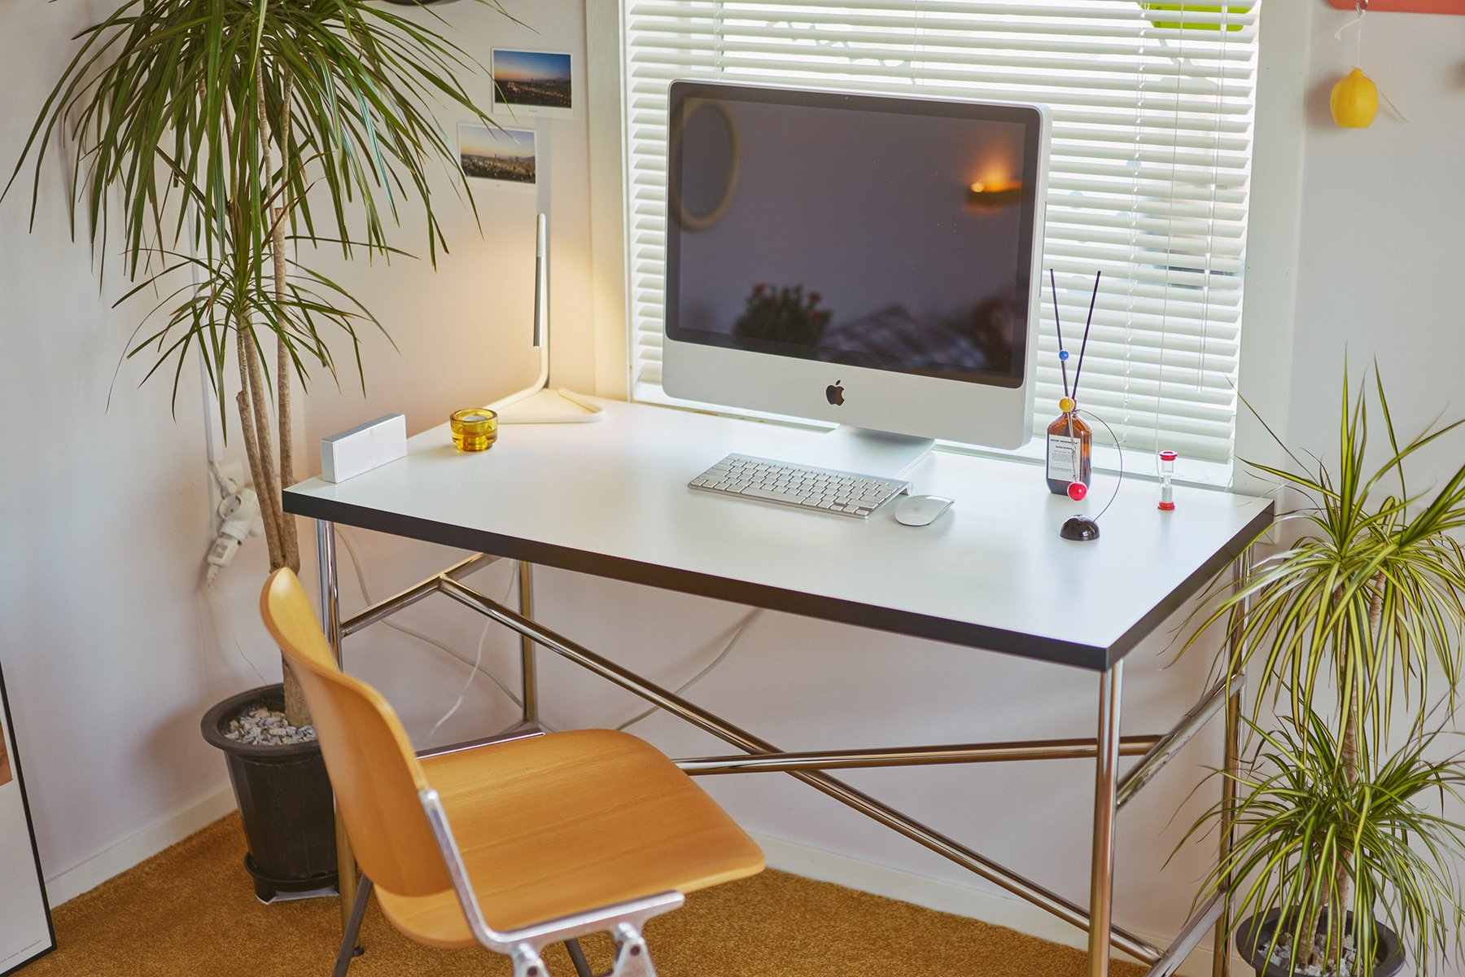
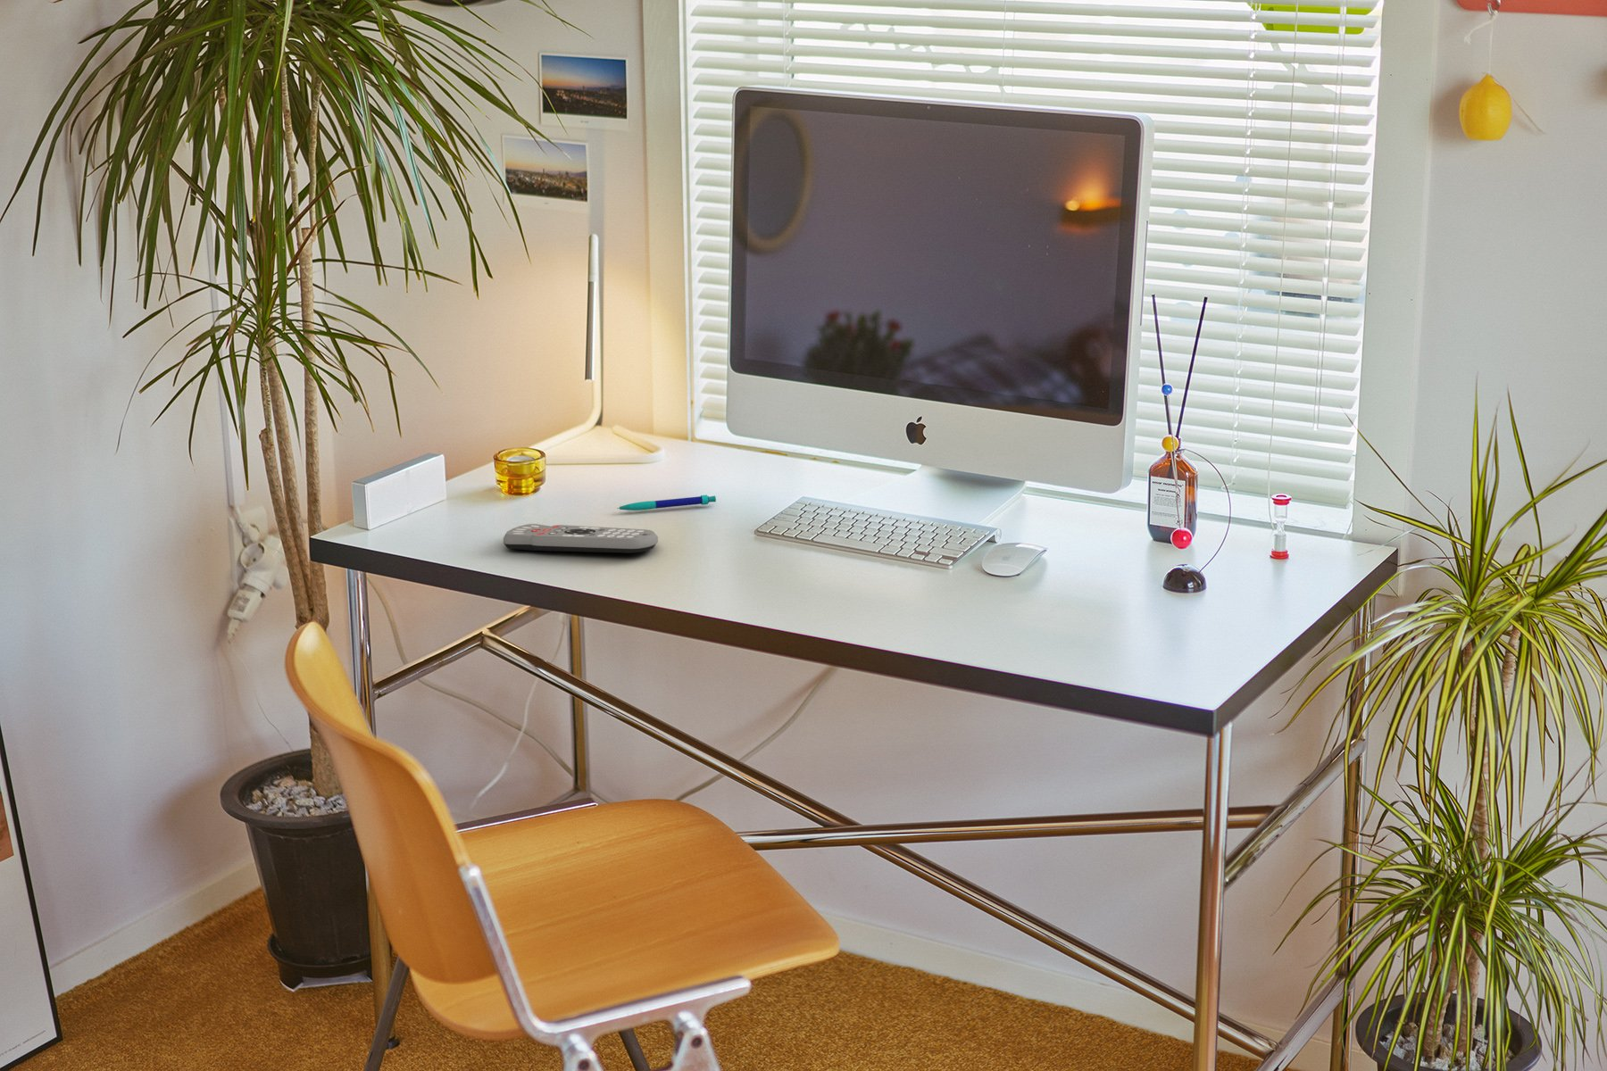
+ pen (666, 502)
+ remote control (582, 539)
